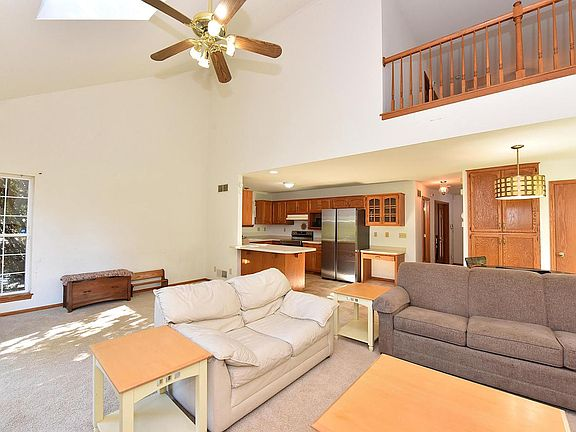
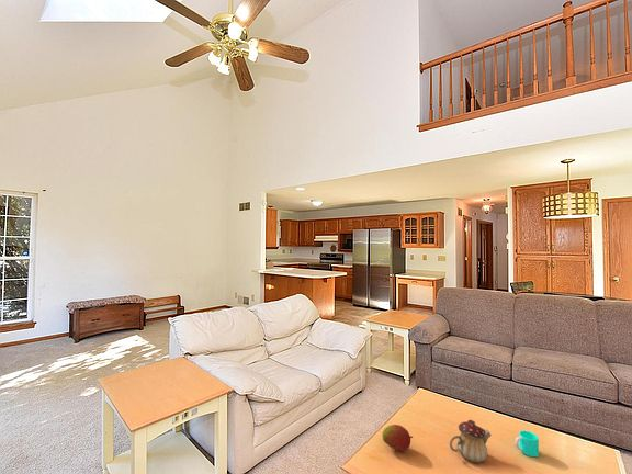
+ fruit (397, 437)
+ teapot (470, 437)
+ cup (526, 443)
